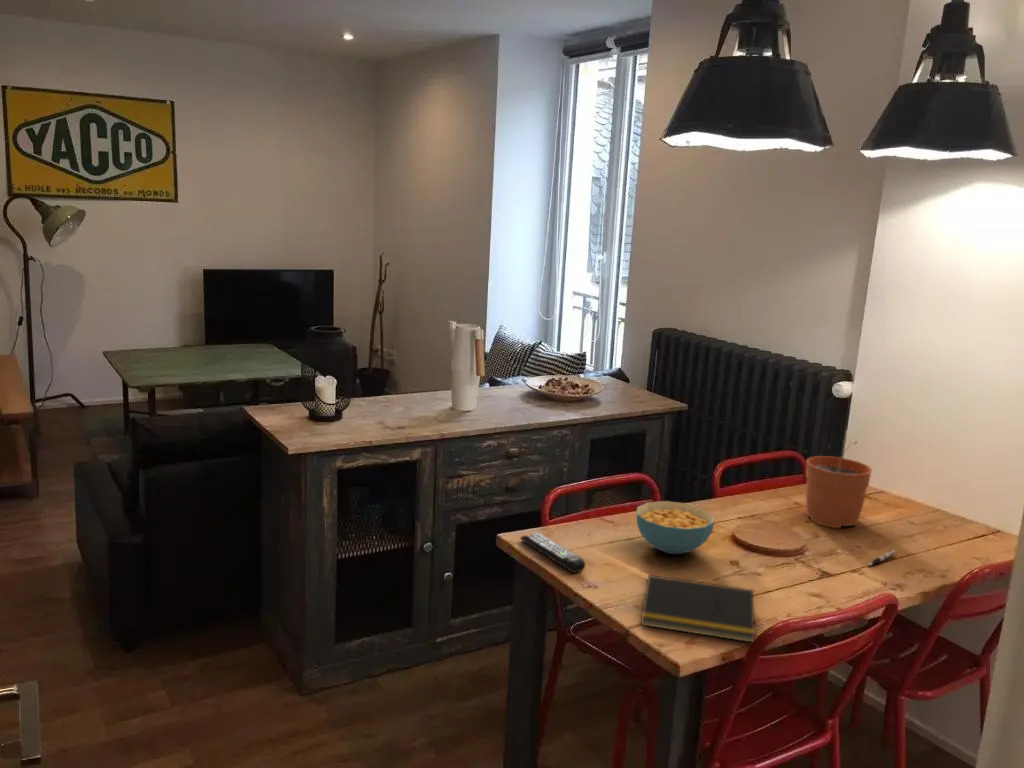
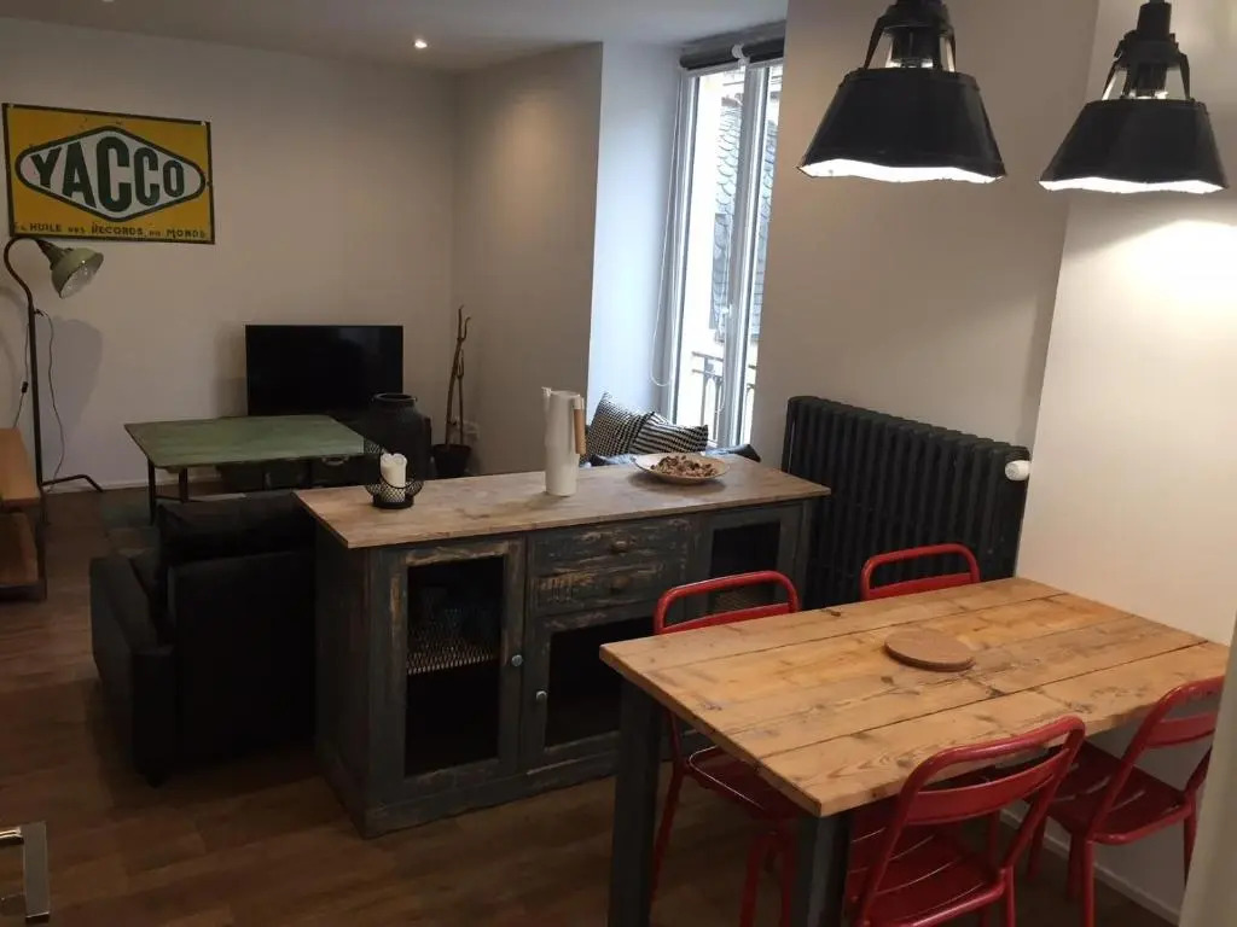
- plant pot (837, 478)
- notepad (698, 606)
- pen (881, 558)
- remote control (551, 550)
- cereal bowl (673, 532)
